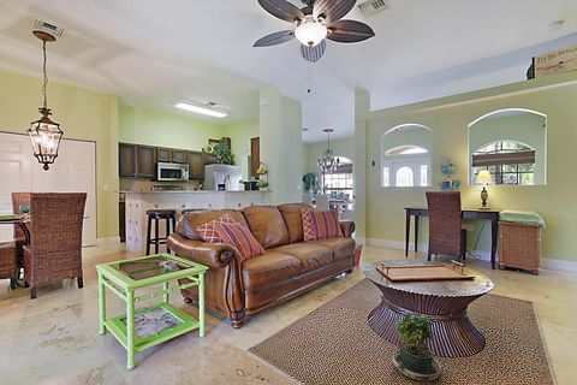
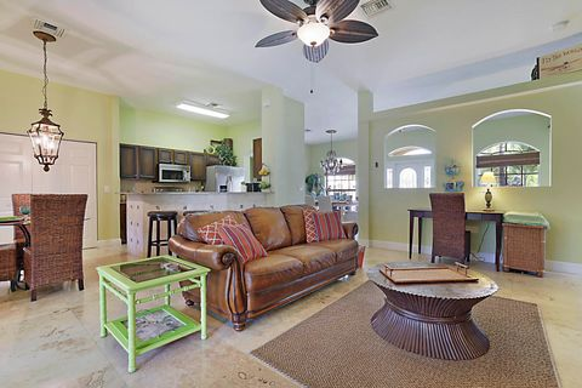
- potted plant (414, 342)
